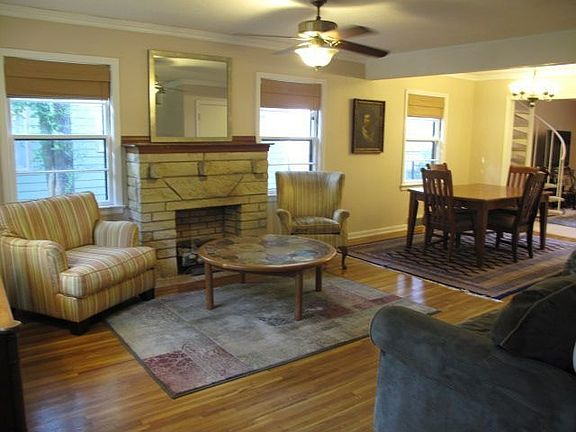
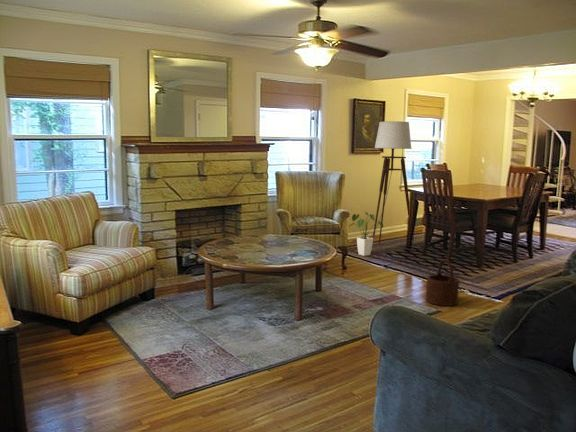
+ house plant (367, 233)
+ wooden bucket (442, 280)
+ floor lamp (383, 182)
